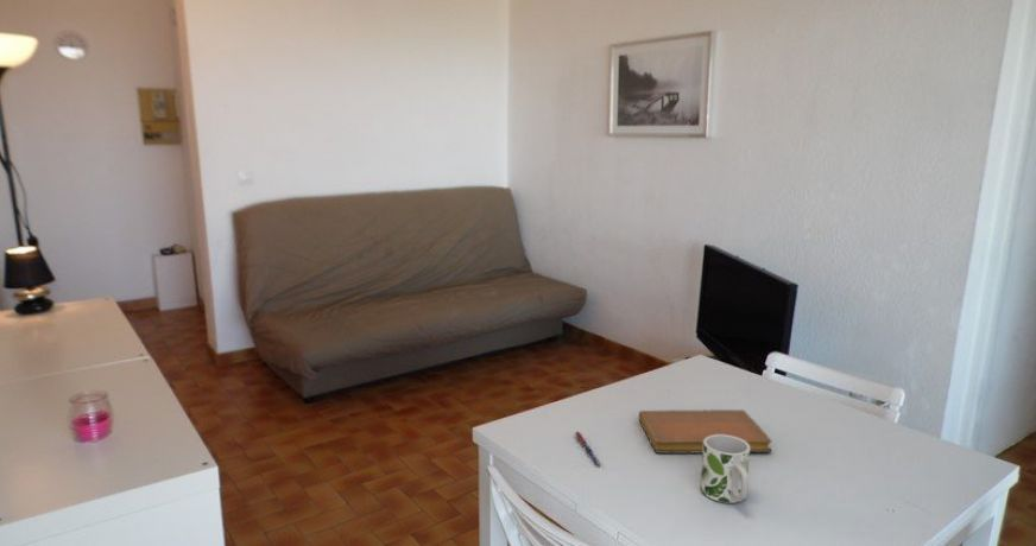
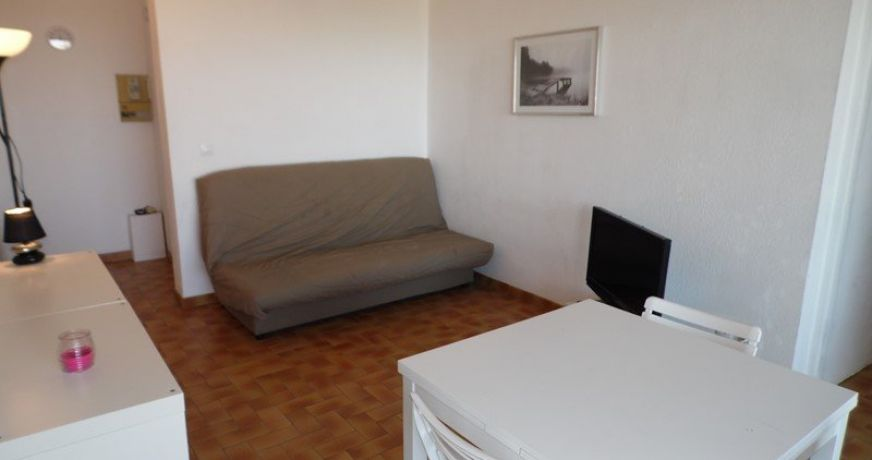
- pen (587, 446)
- notebook (701, 428)
- mug (729, 472)
